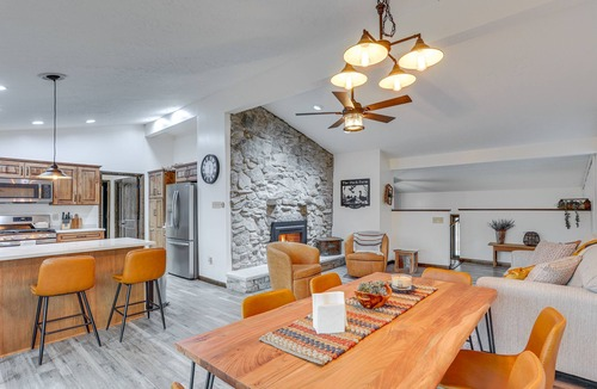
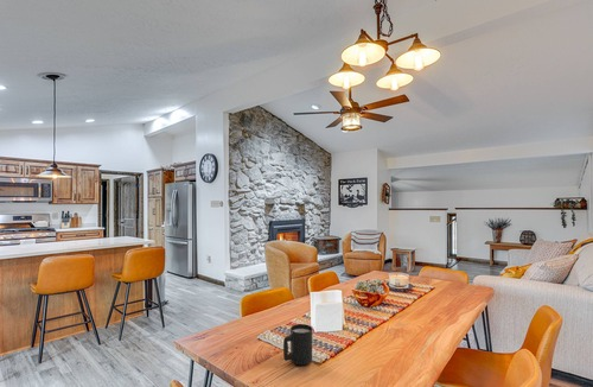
+ mug (296, 345)
